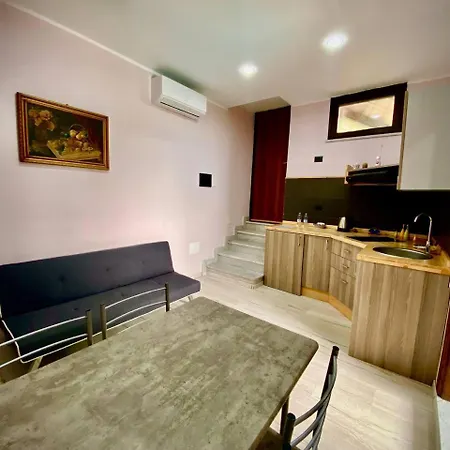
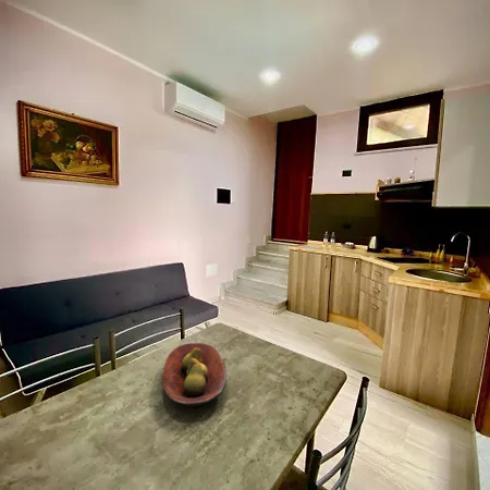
+ fruit bowl (194, 368)
